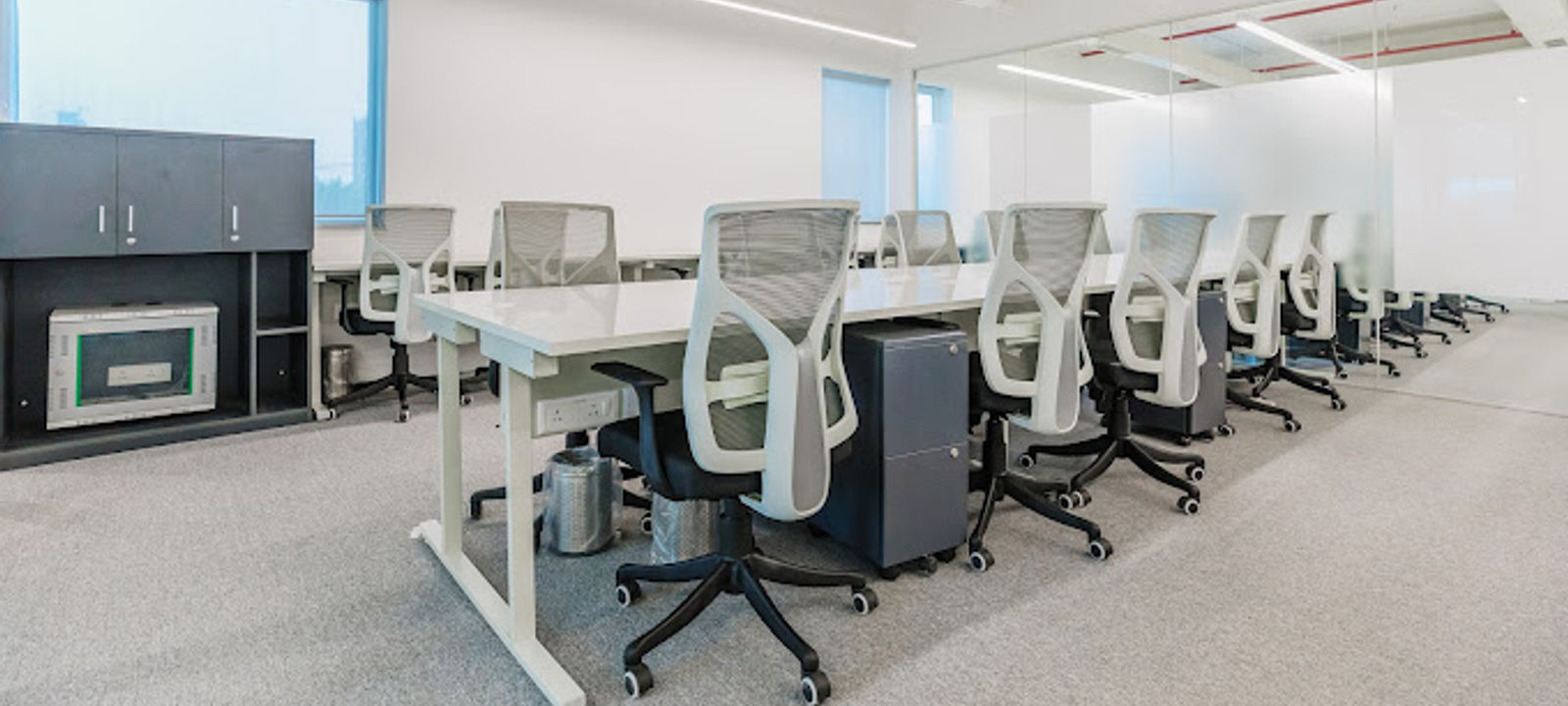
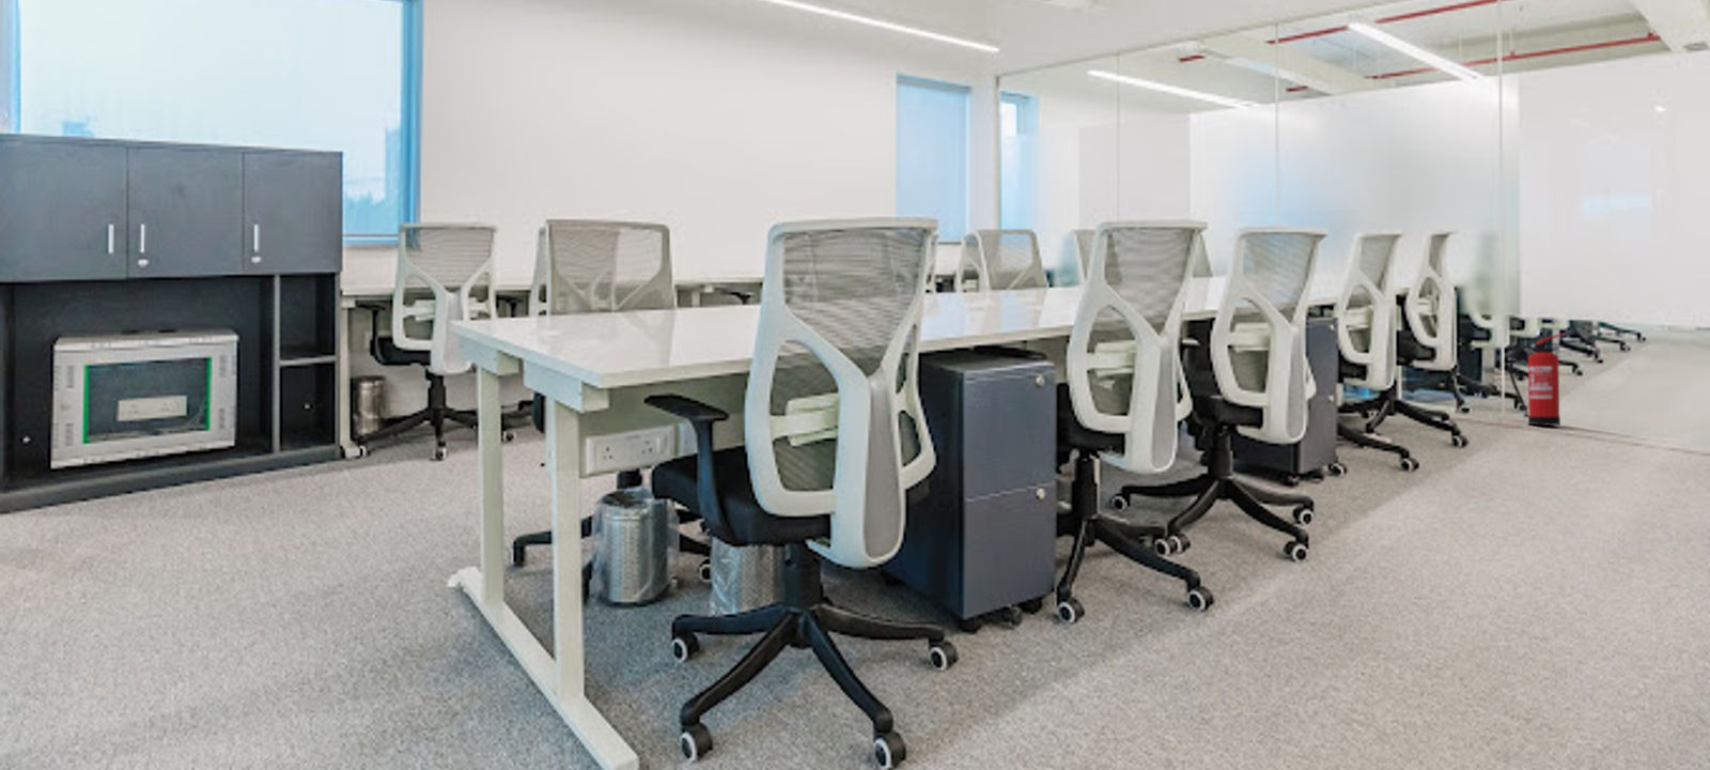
+ fire extinguisher (1536, 380)
